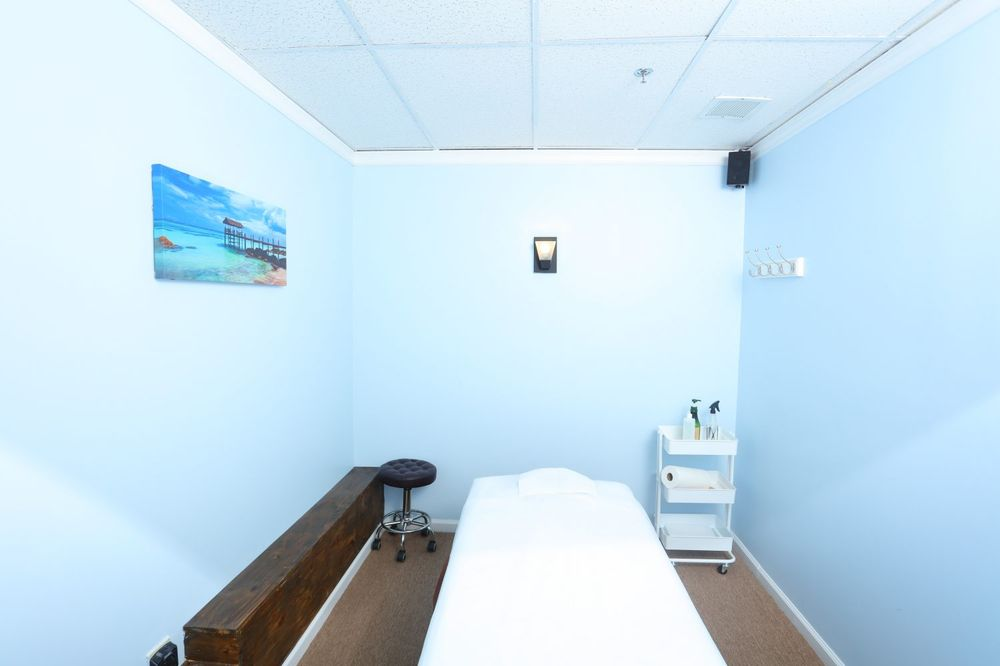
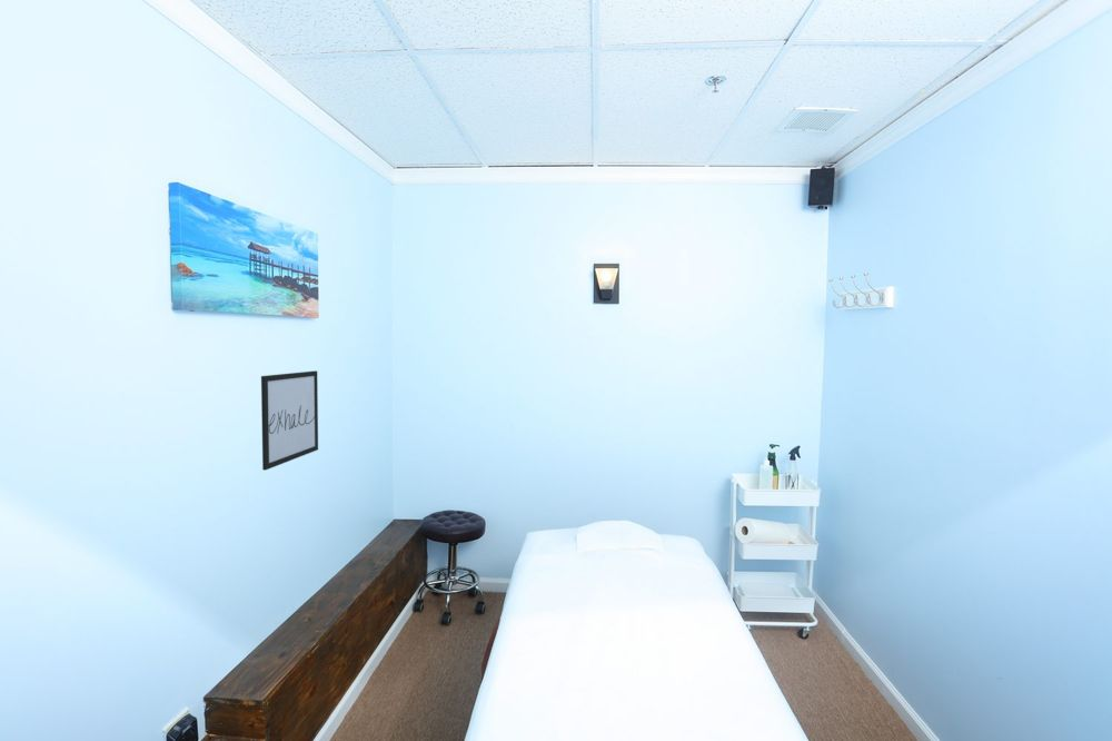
+ wall art (291, 416)
